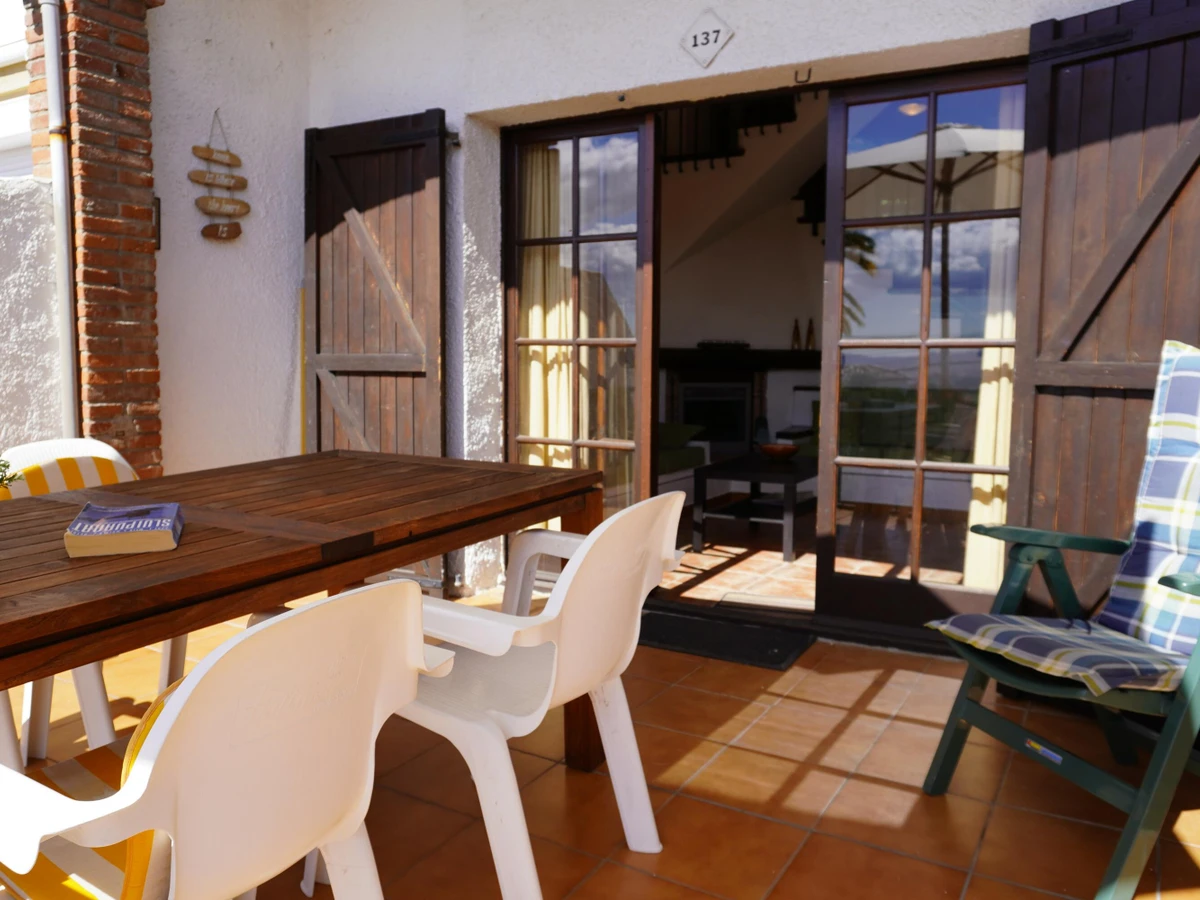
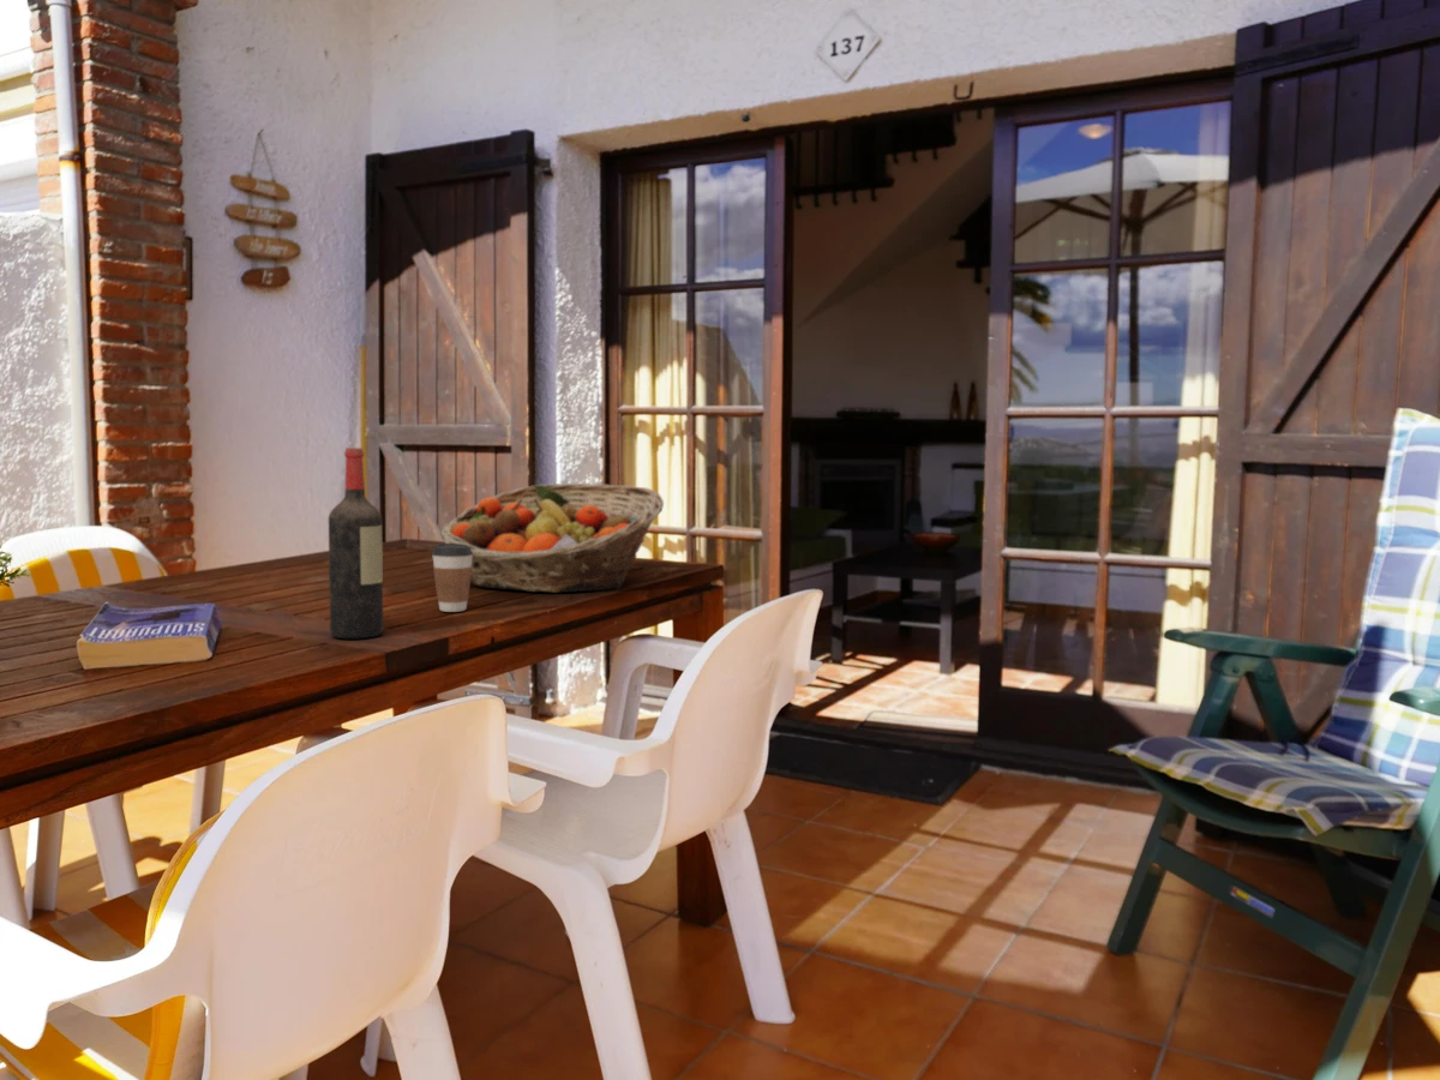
+ wine bottle (355, 541)
+ coffee cup (452, 577)
+ fruit basket (552, 534)
